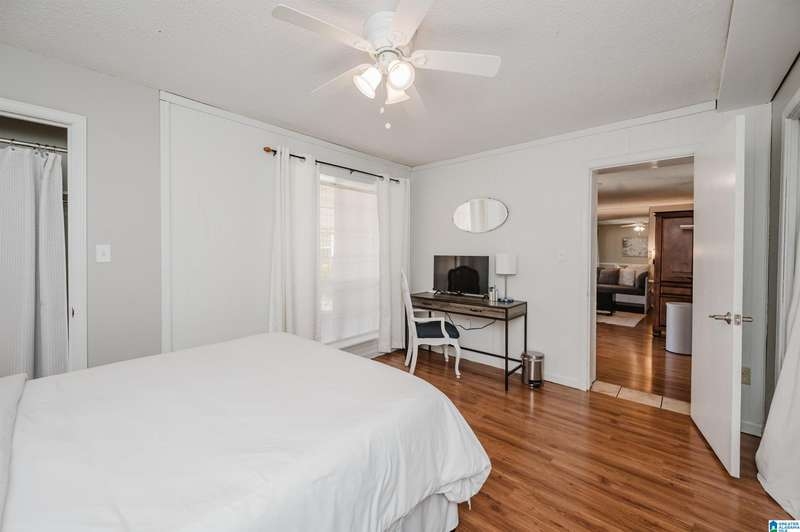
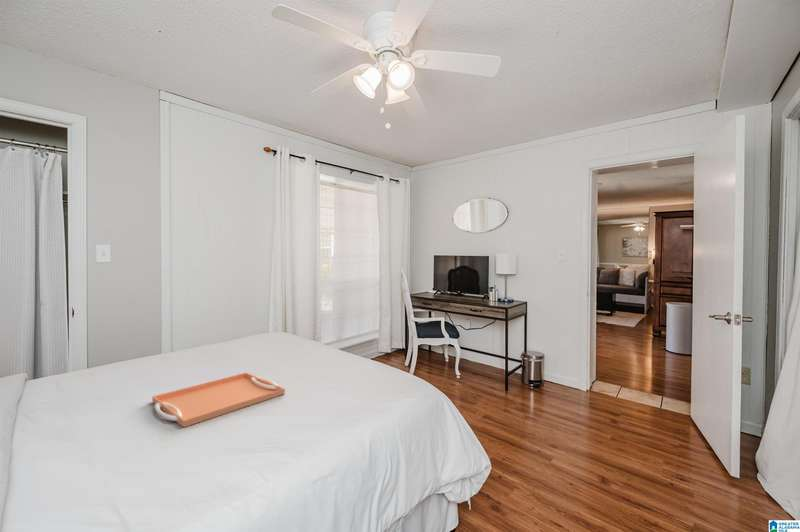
+ serving tray (220, 395)
